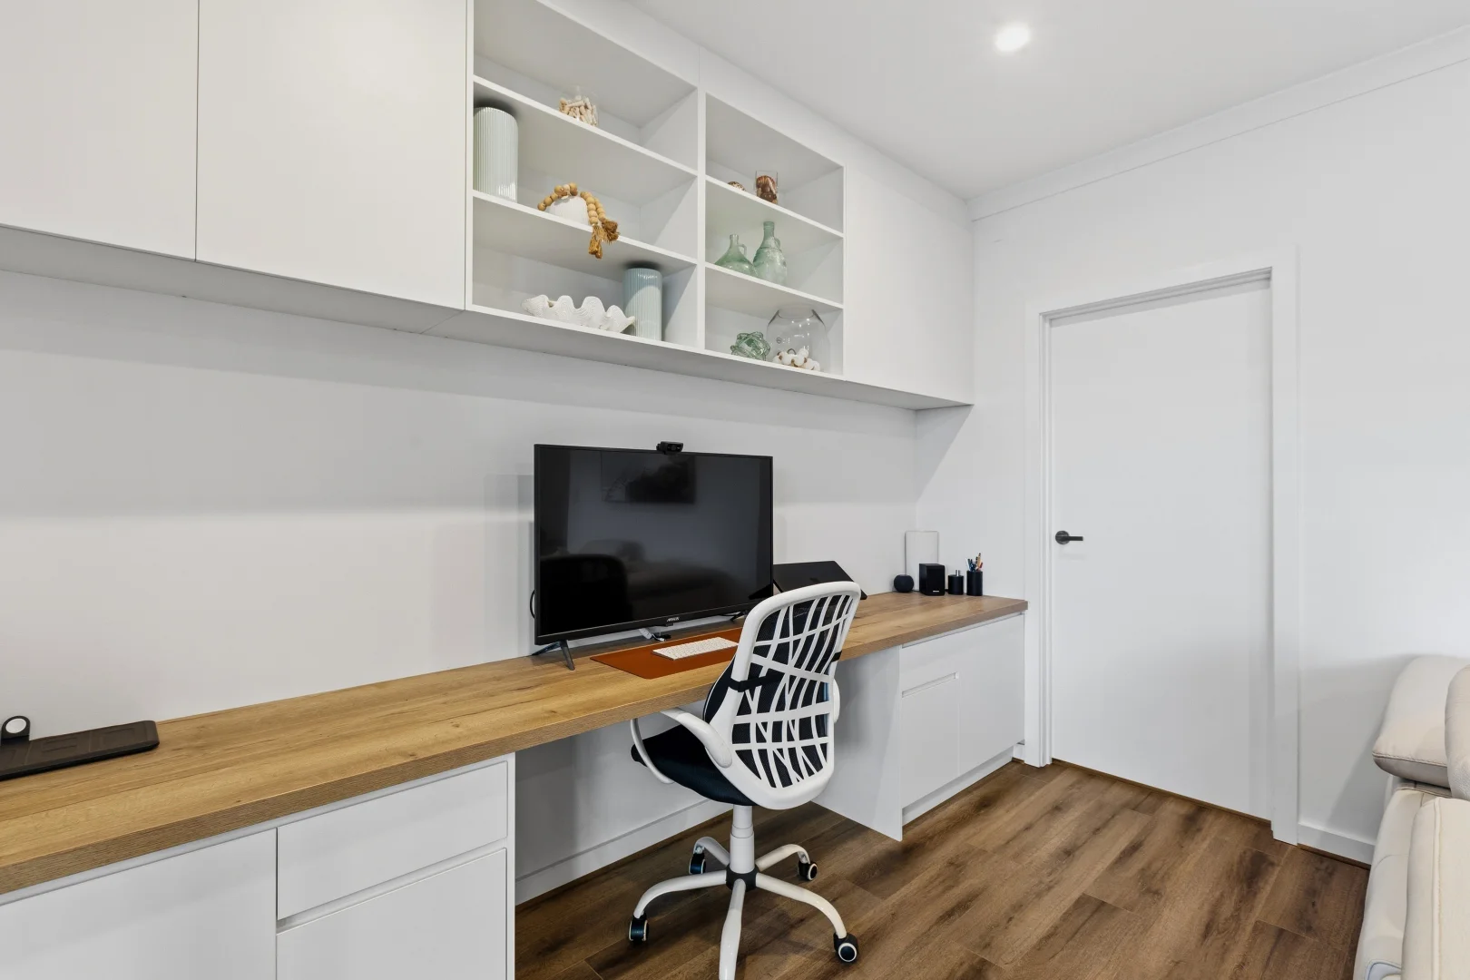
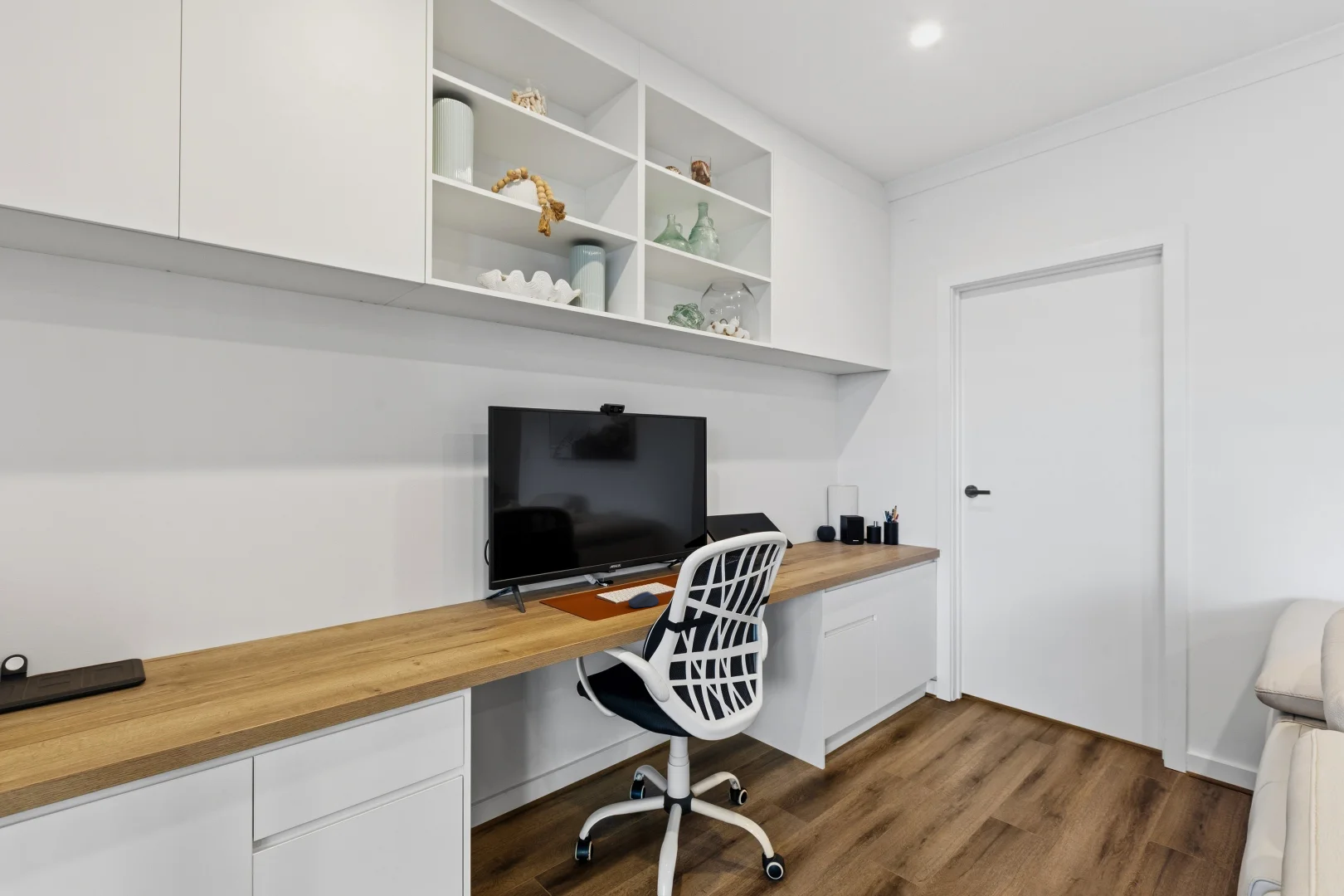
+ computer mouse (643, 597)
